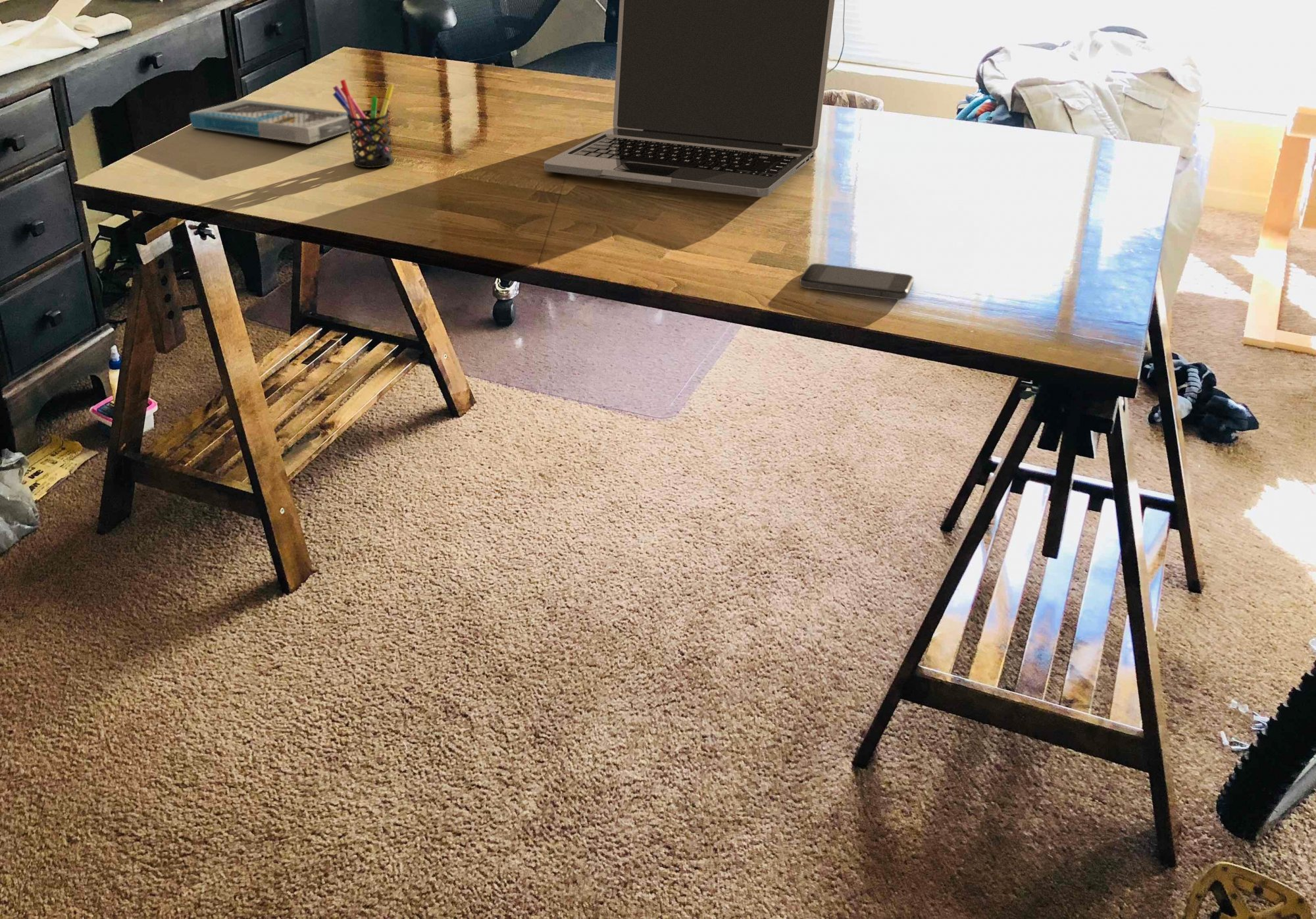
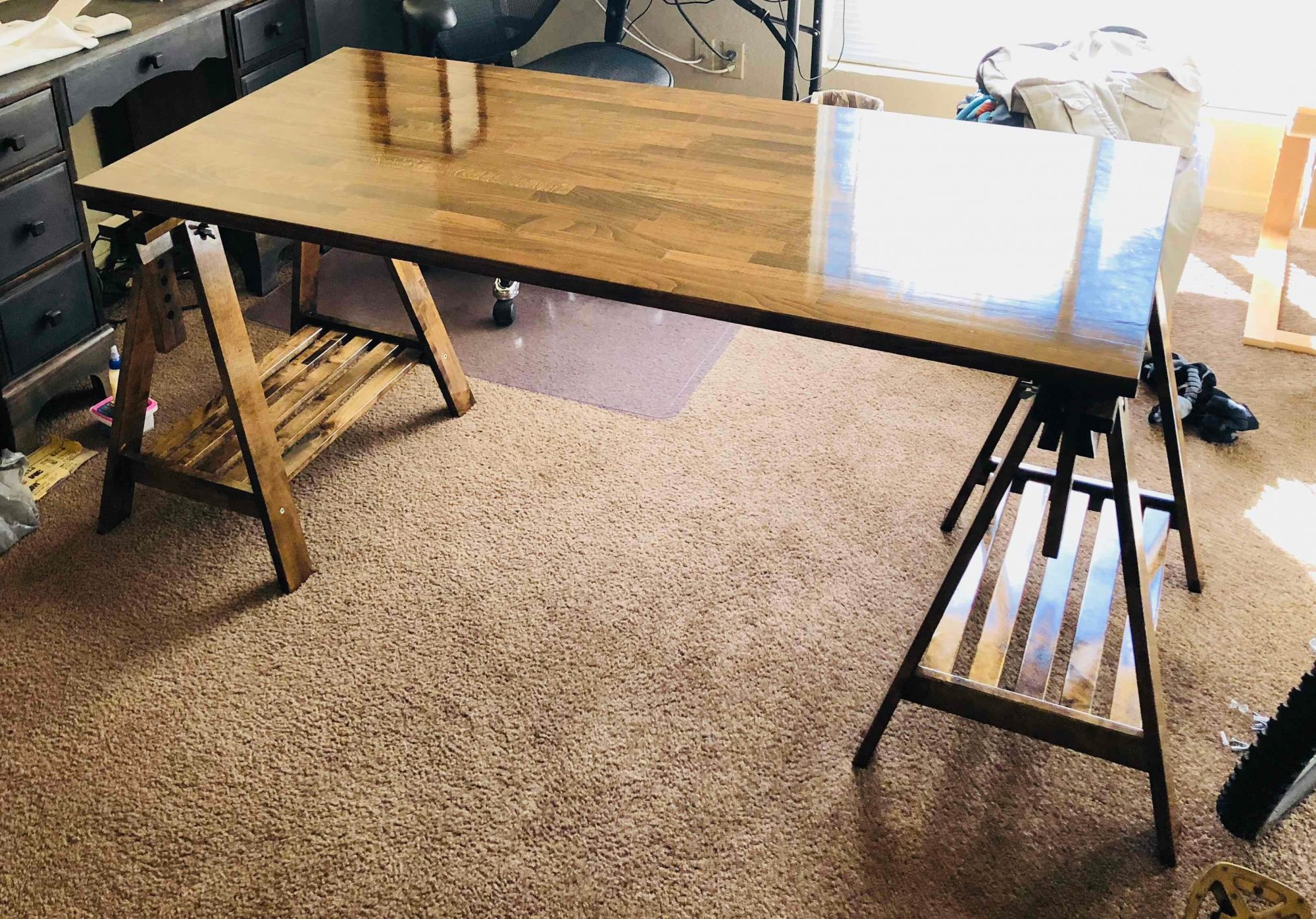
- laptop (689, 76)
- pen holder (368, 122)
- speaker (274, 120)
- smartphone (856, 281)
